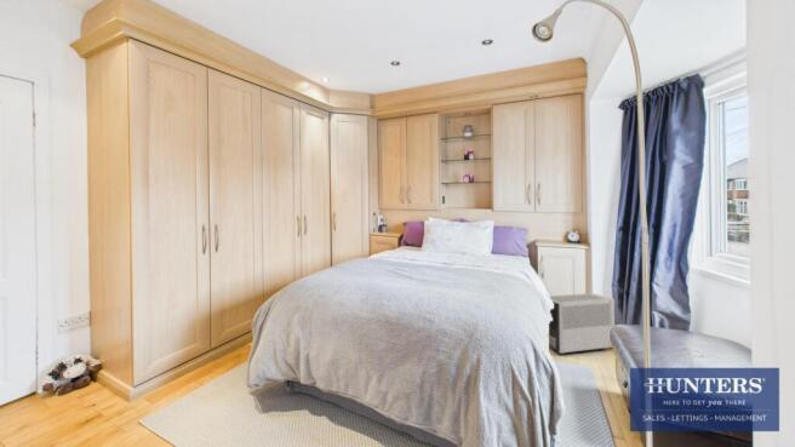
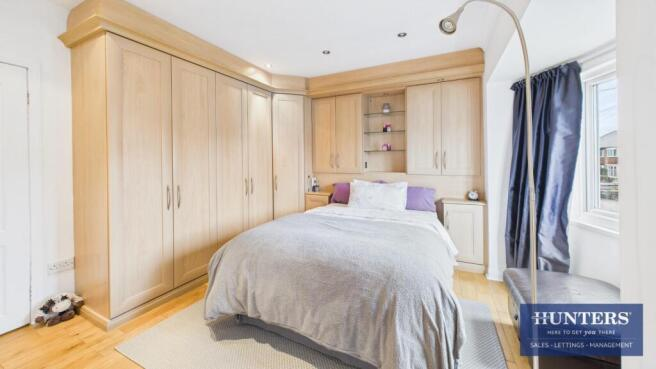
- air purifier (577, 322)
